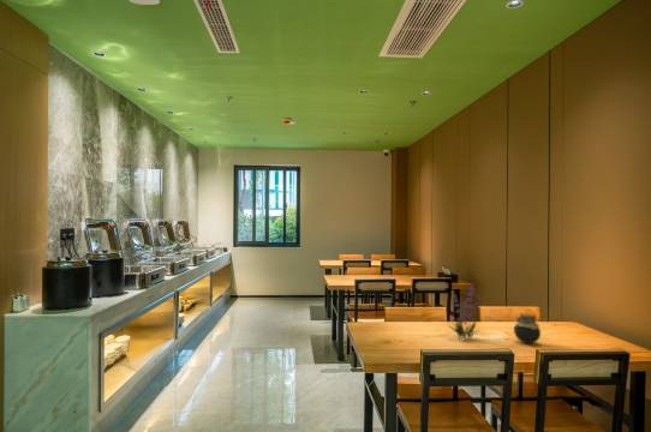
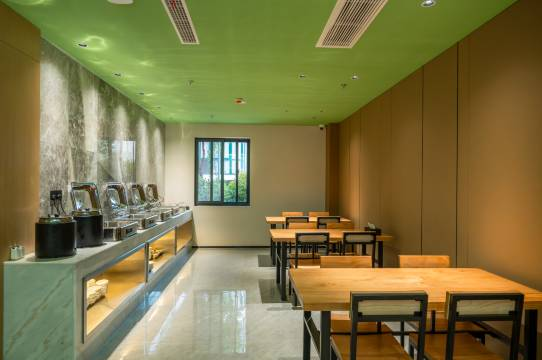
- plant (465, 311)
- jar (526, 328)
